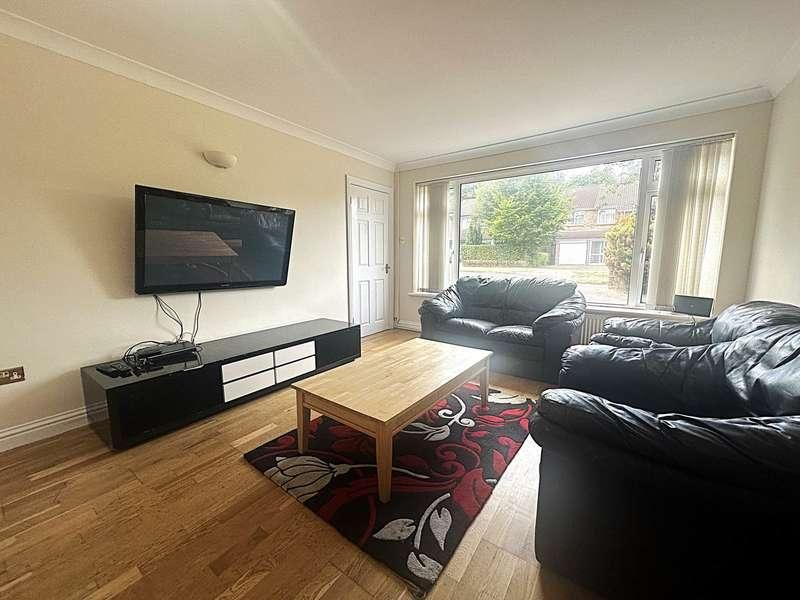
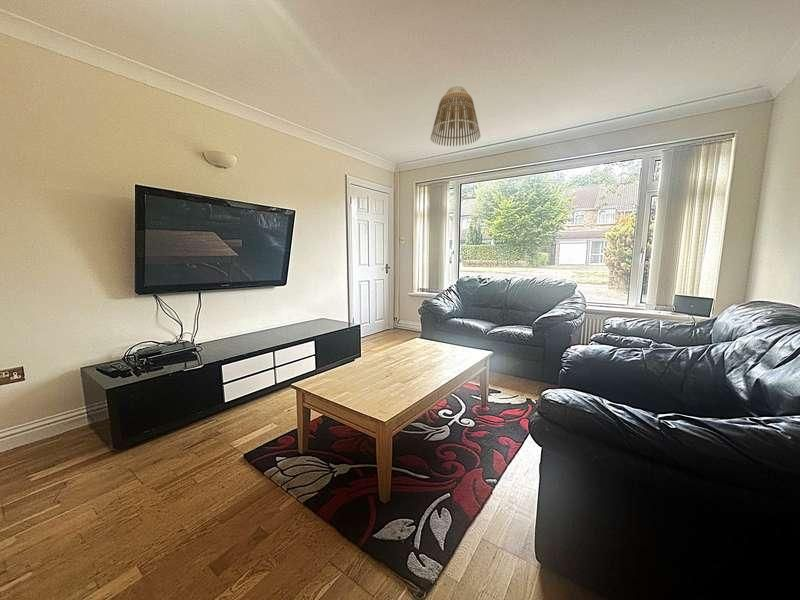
+ lamp shade (455, 113)
